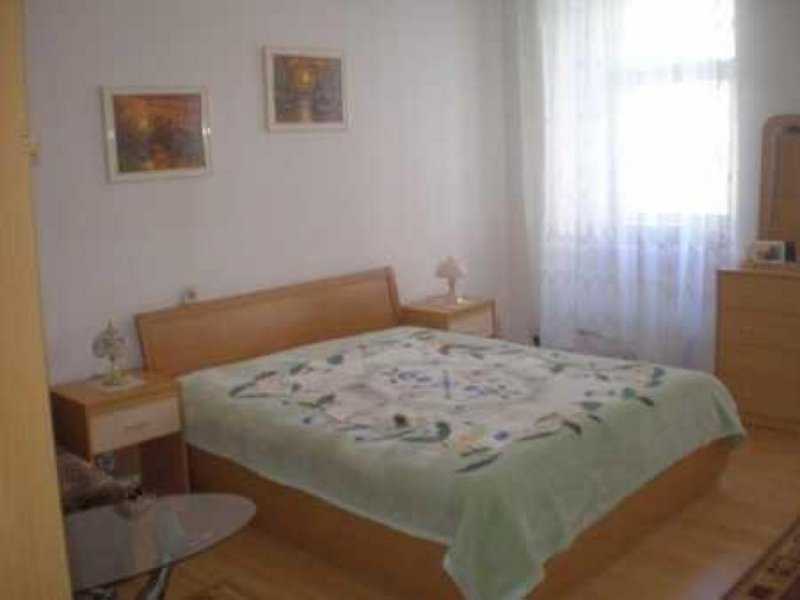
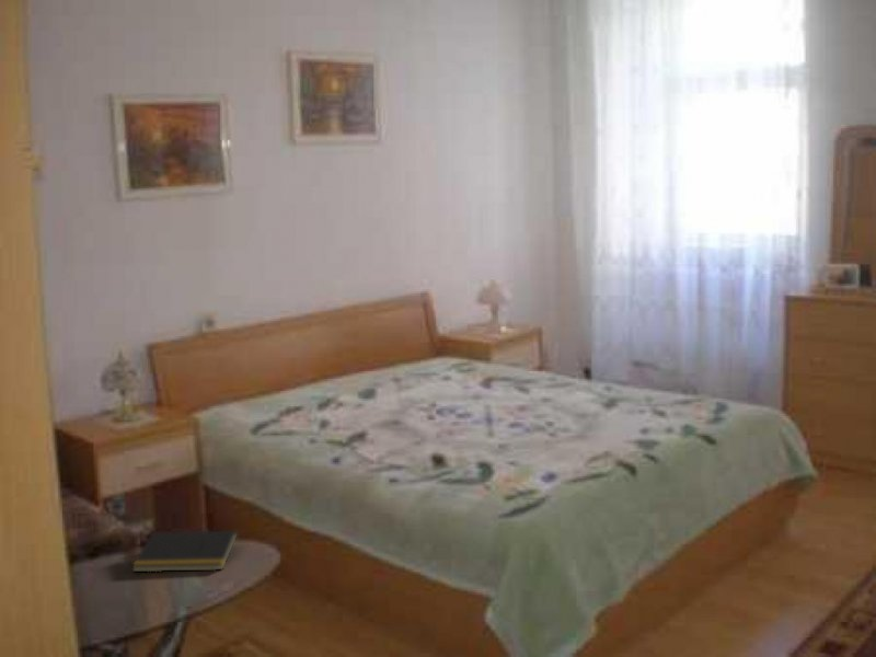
+ notepad (186, 550)
